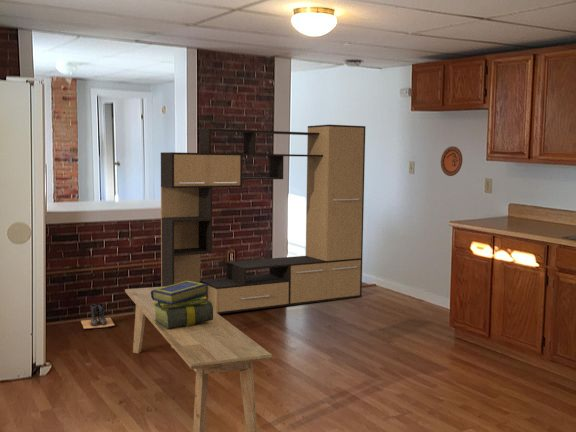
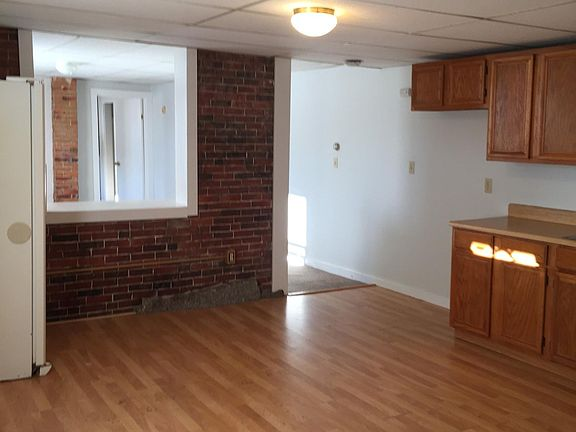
- boots (98, 314)
- bench (184, 352)
- media console (267, 178)
- stack of books (181, 303)
- decorative plate (451, 161)
